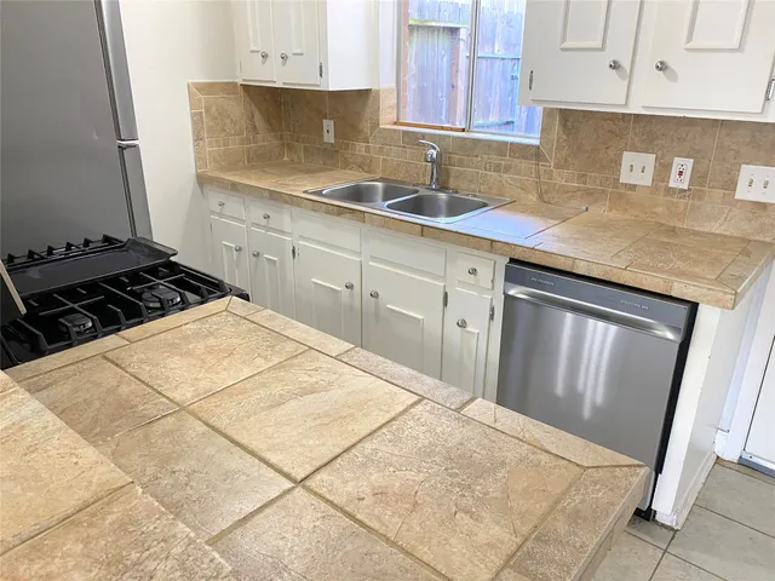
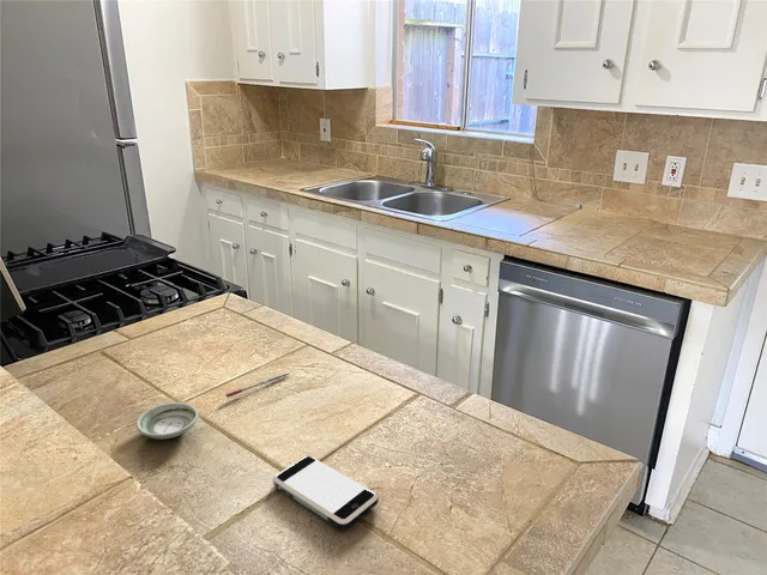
+ pen (259, 383)
+ saucer (168, 423)
+ smartphone (324, 489)
